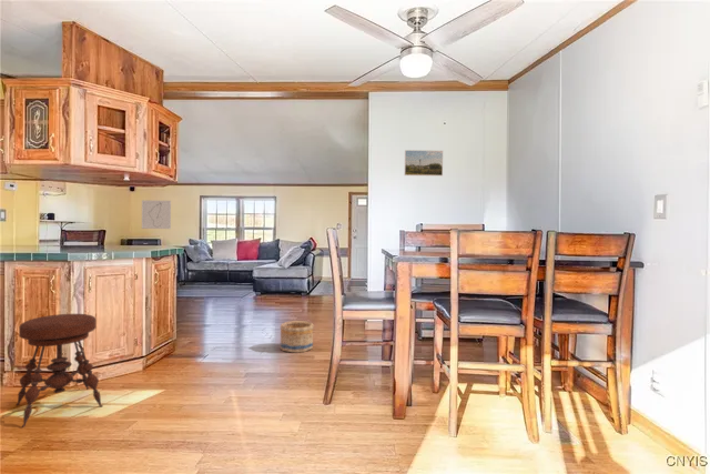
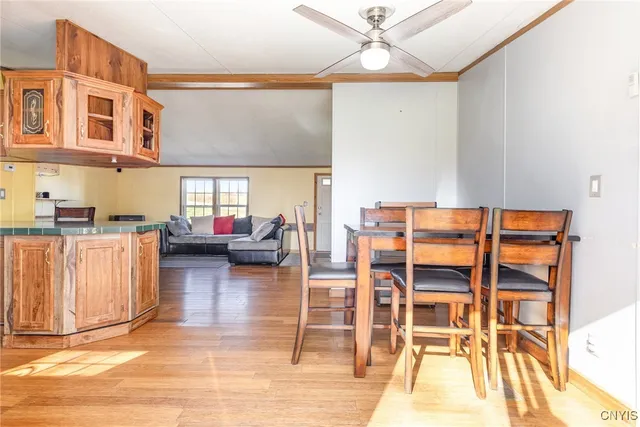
- basket (296, 335)
- stool (59, 361)
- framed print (423, 162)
- wall art (155, 214)
